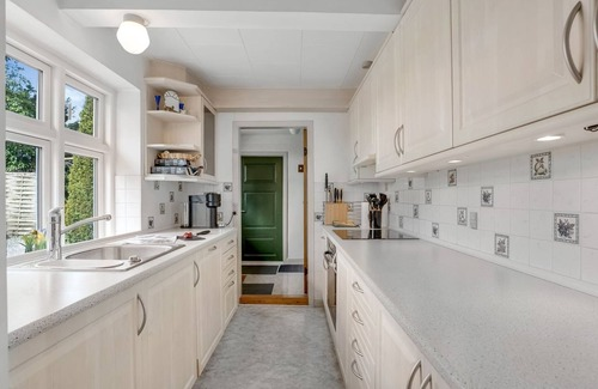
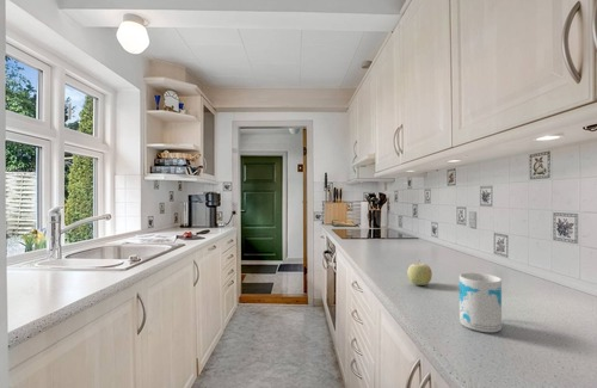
+ mug (480, 298)
+ fruit (419, 271)
